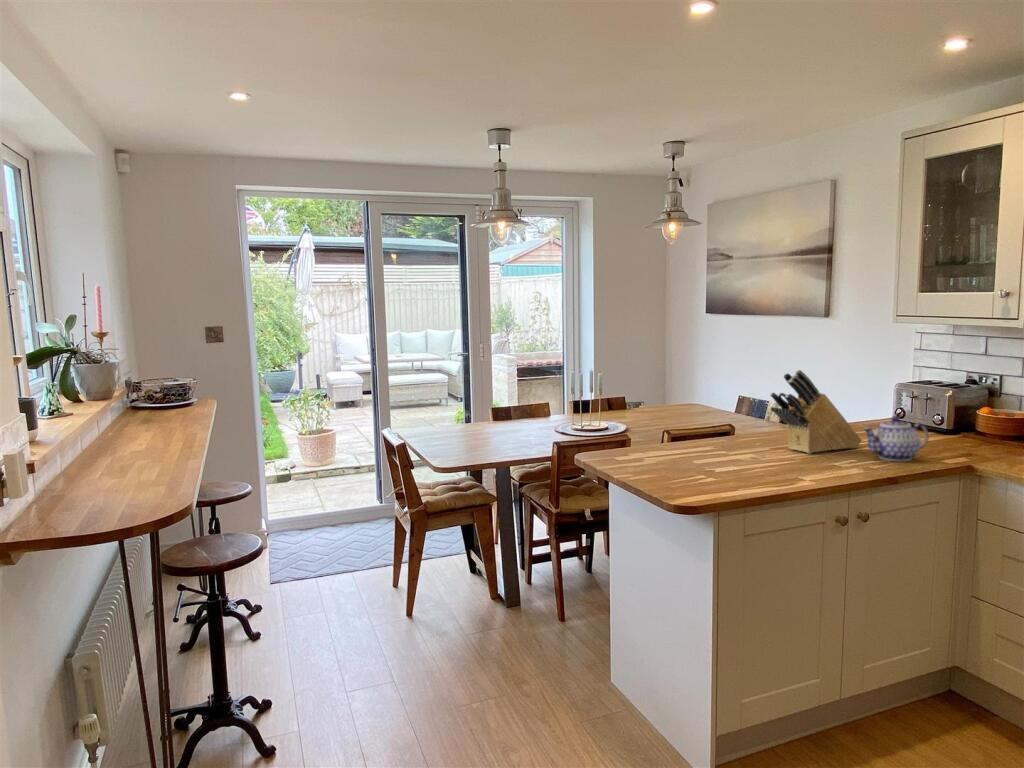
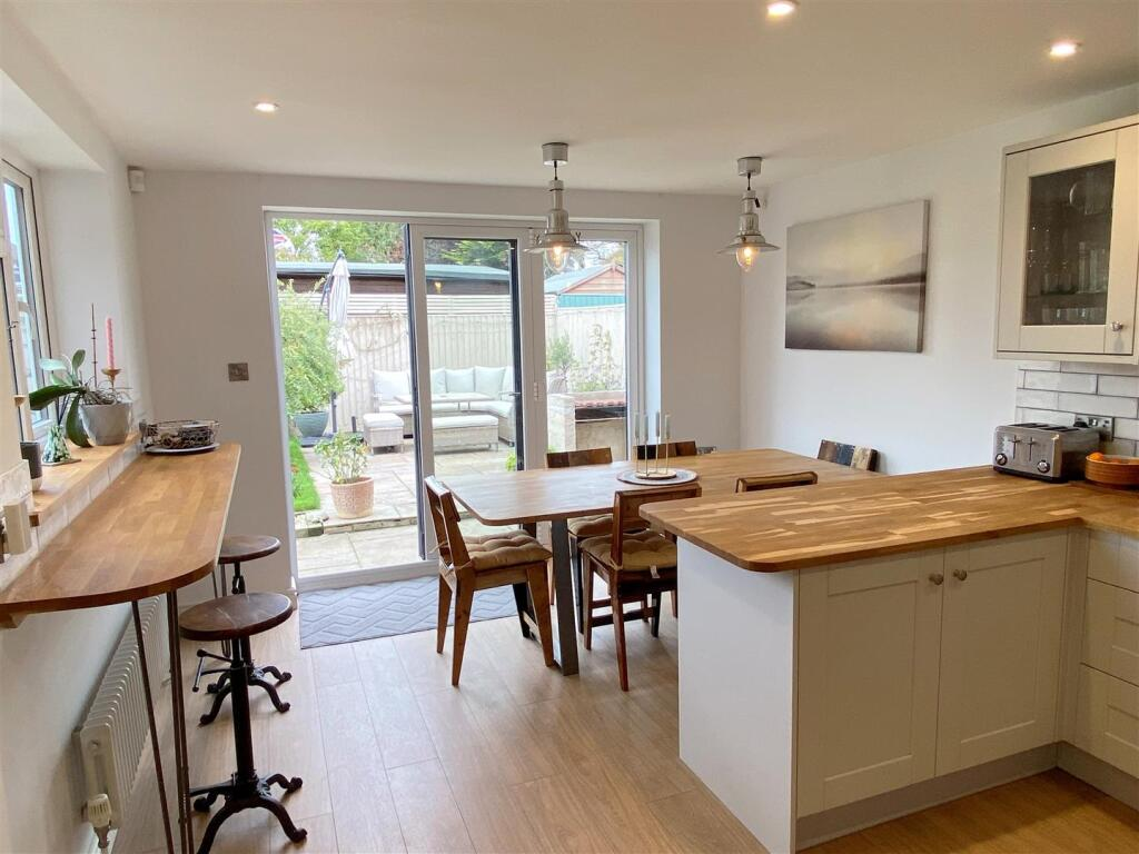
- knife block (815, 409)
- teapot (895, 437)
